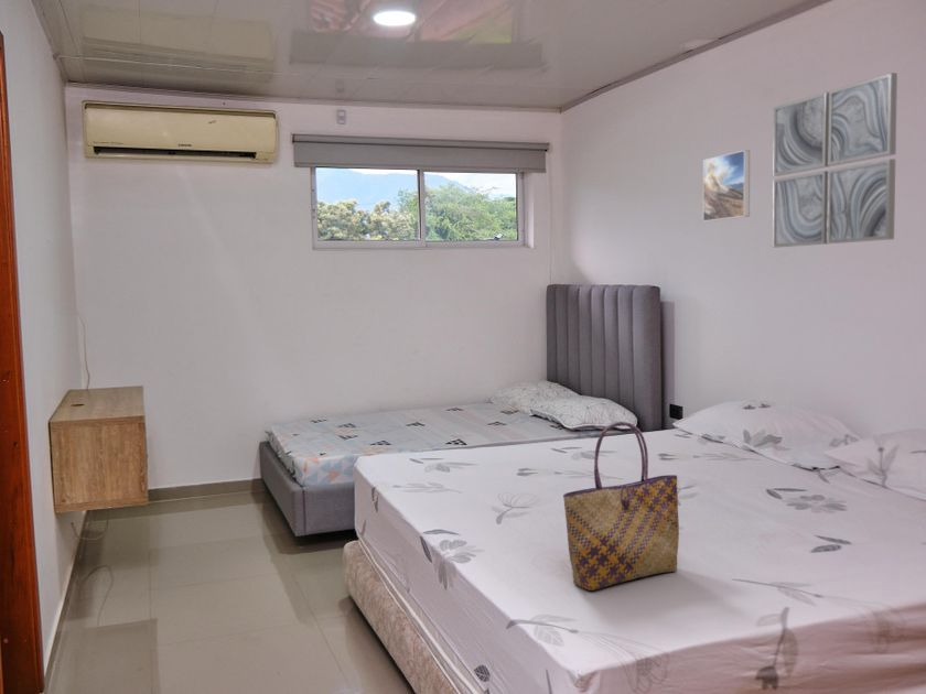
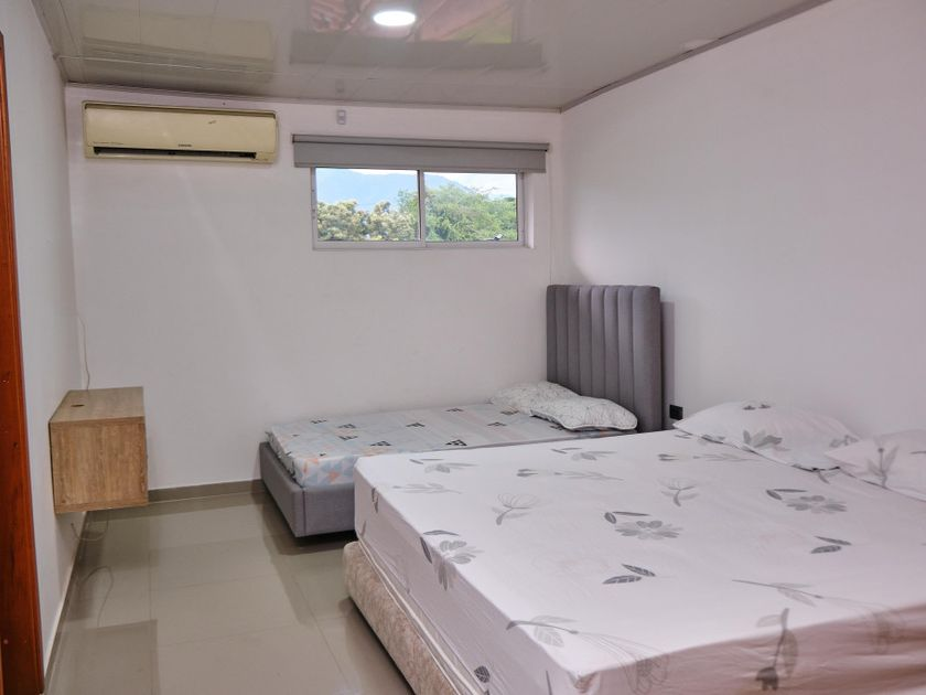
- wall art (829, 170)
- tote bag (624, 499)
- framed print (725, 187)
